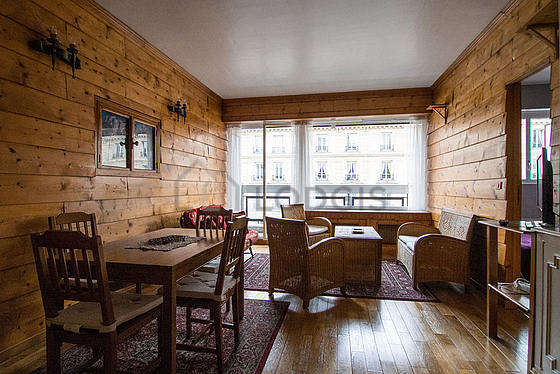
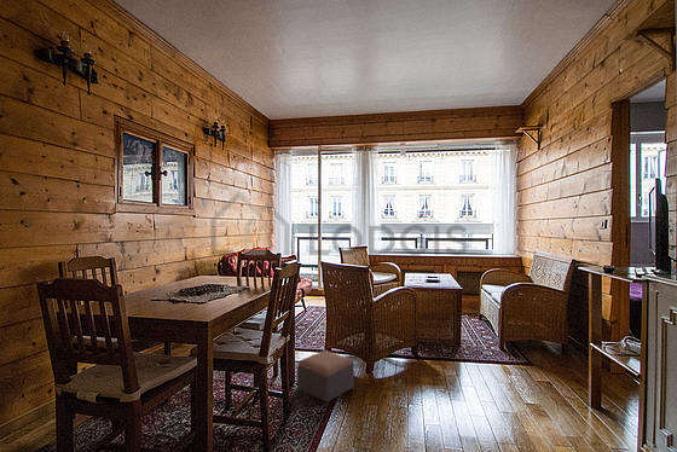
+ footstool (325, 373)
